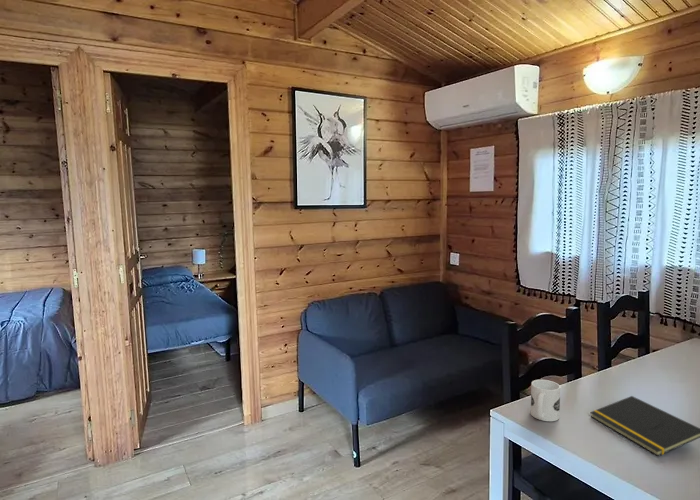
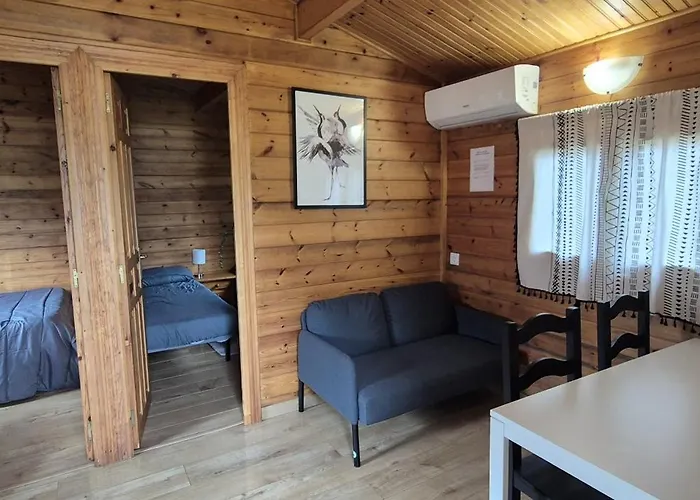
- mug (543, 402)
- notepad (643, 423)
